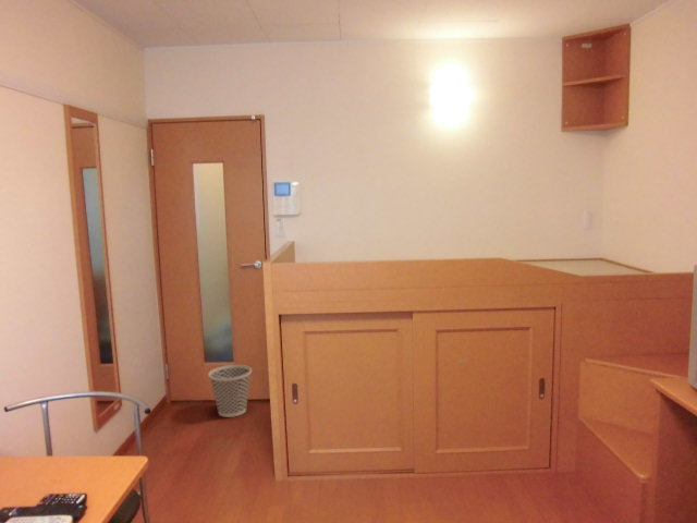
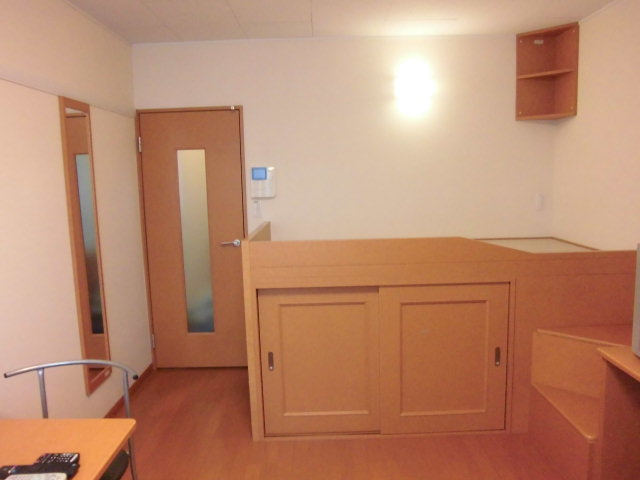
- wastebasket (231, 391)
